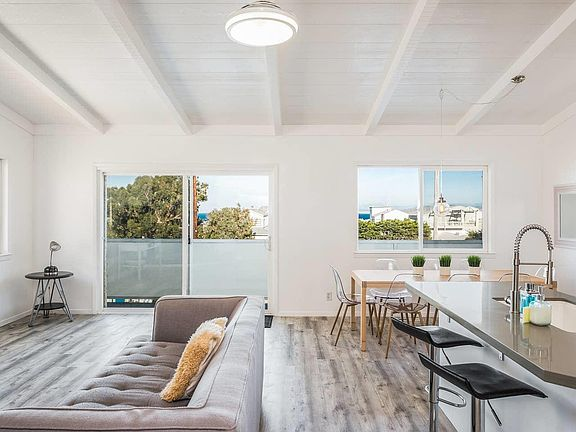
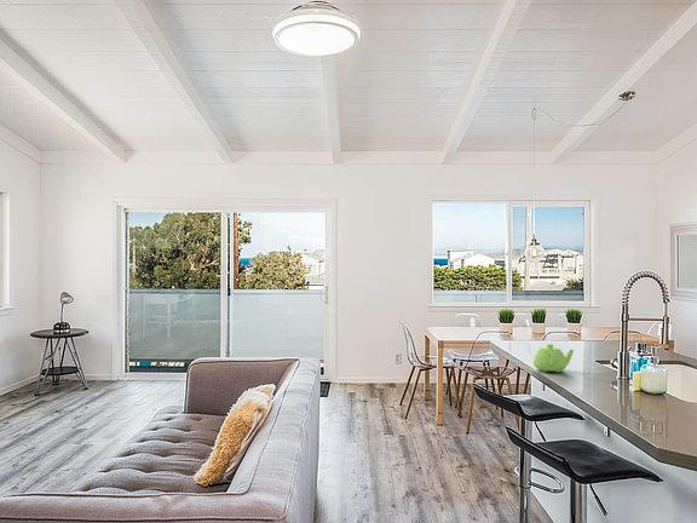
+ teapot (553, 357)
